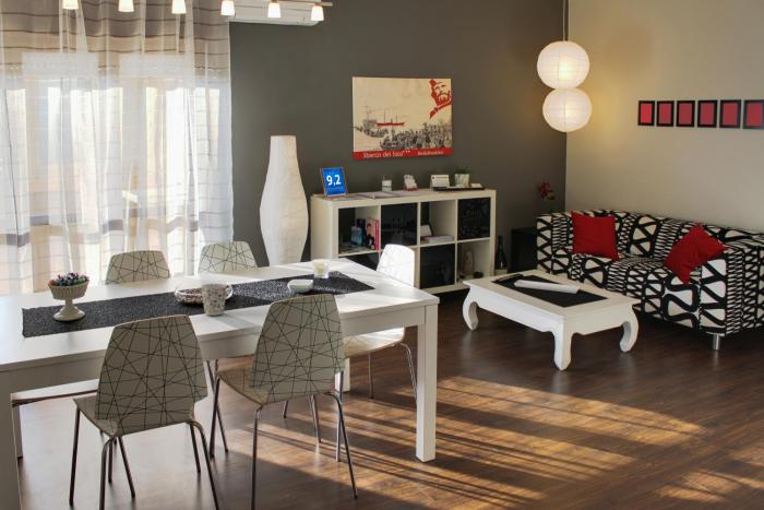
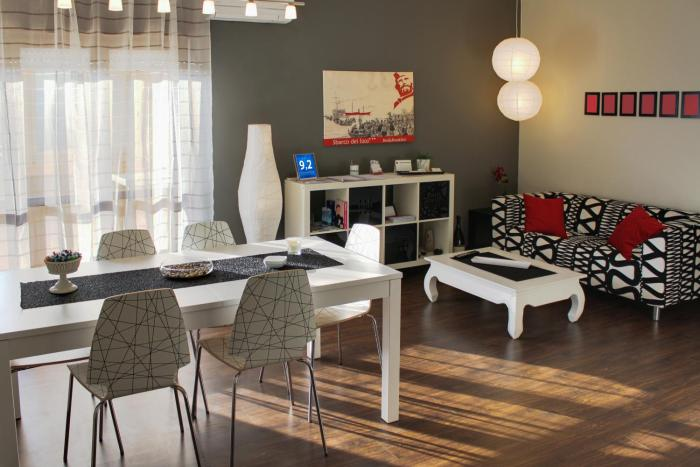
- cup (214, 299)
